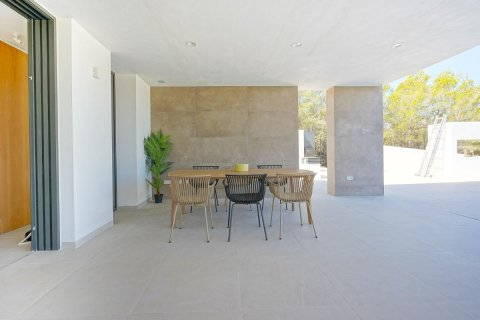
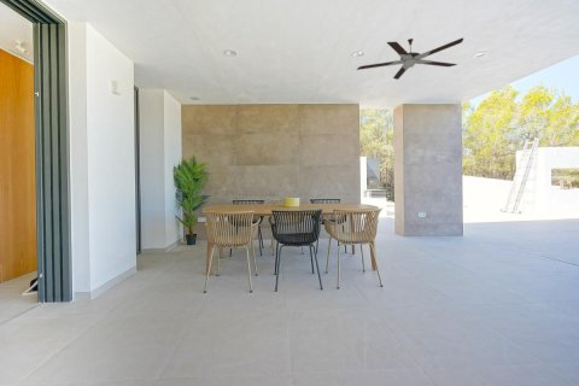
+ ceiling fan (405, 53)
